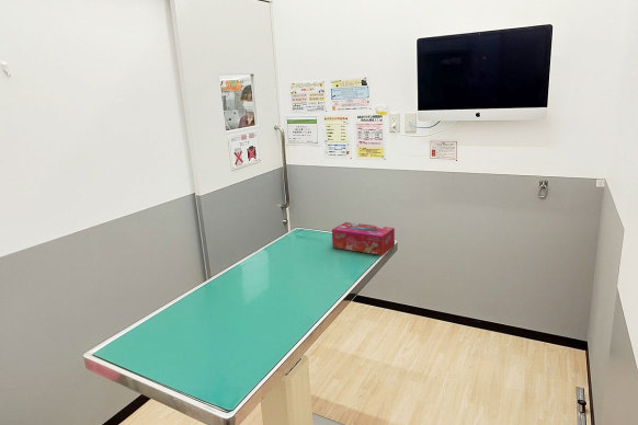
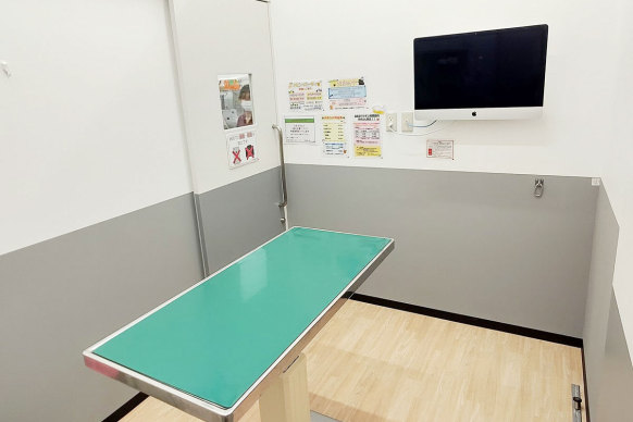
- tissue box (363, 238)
